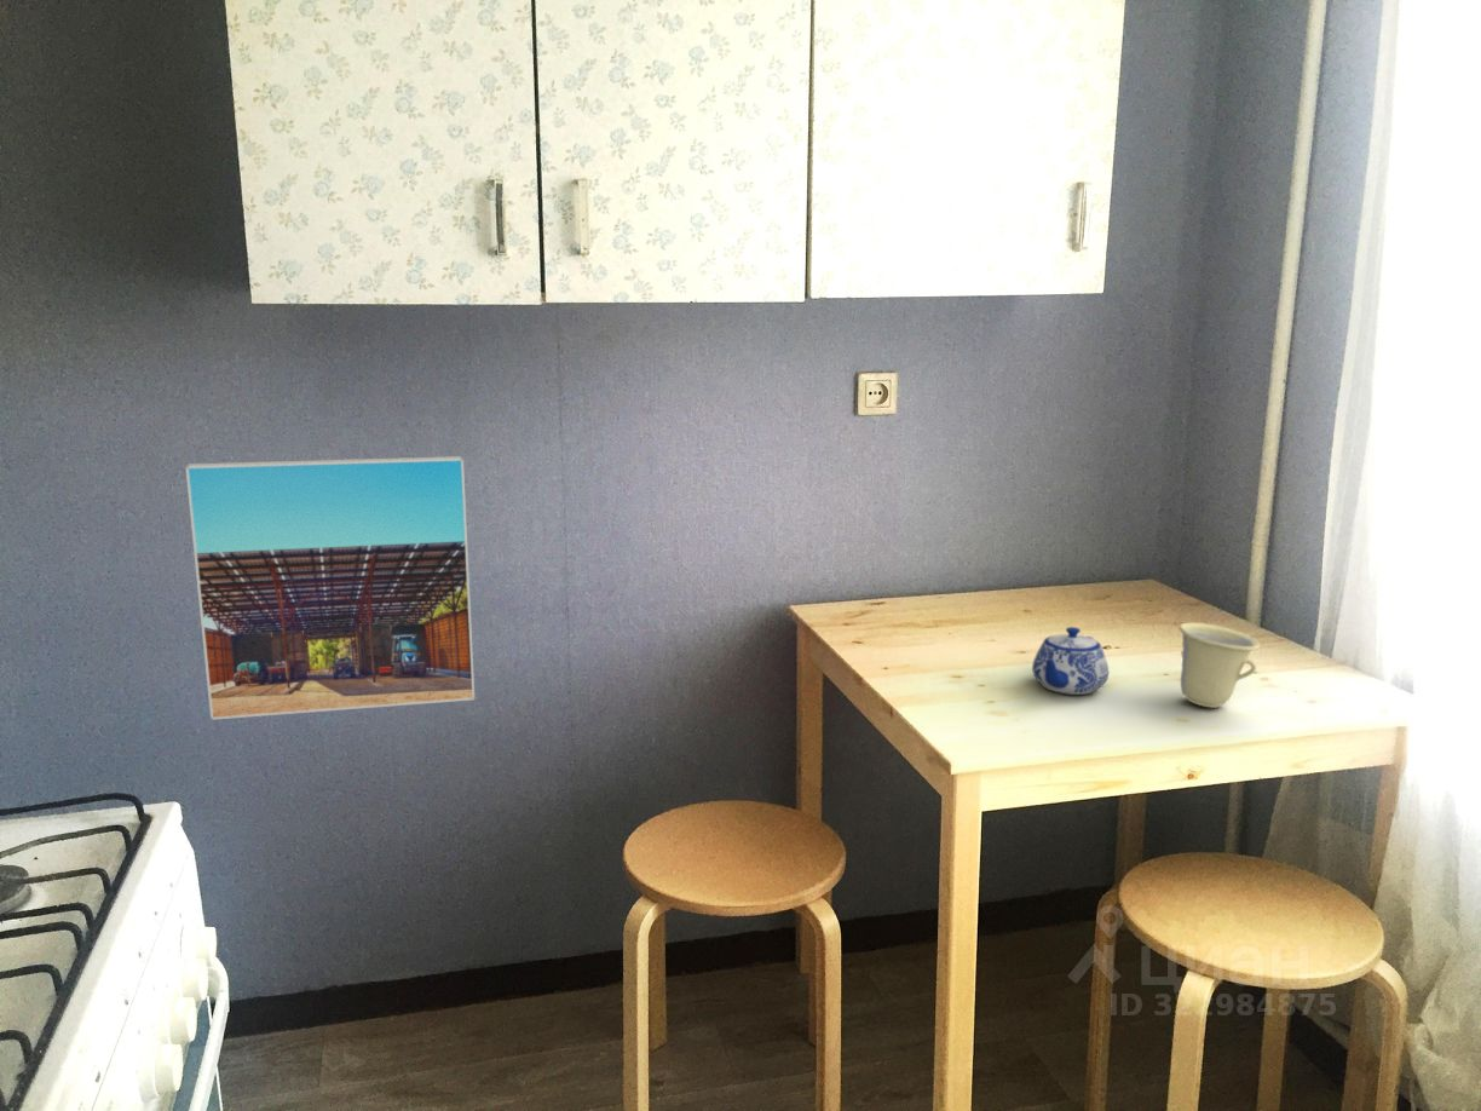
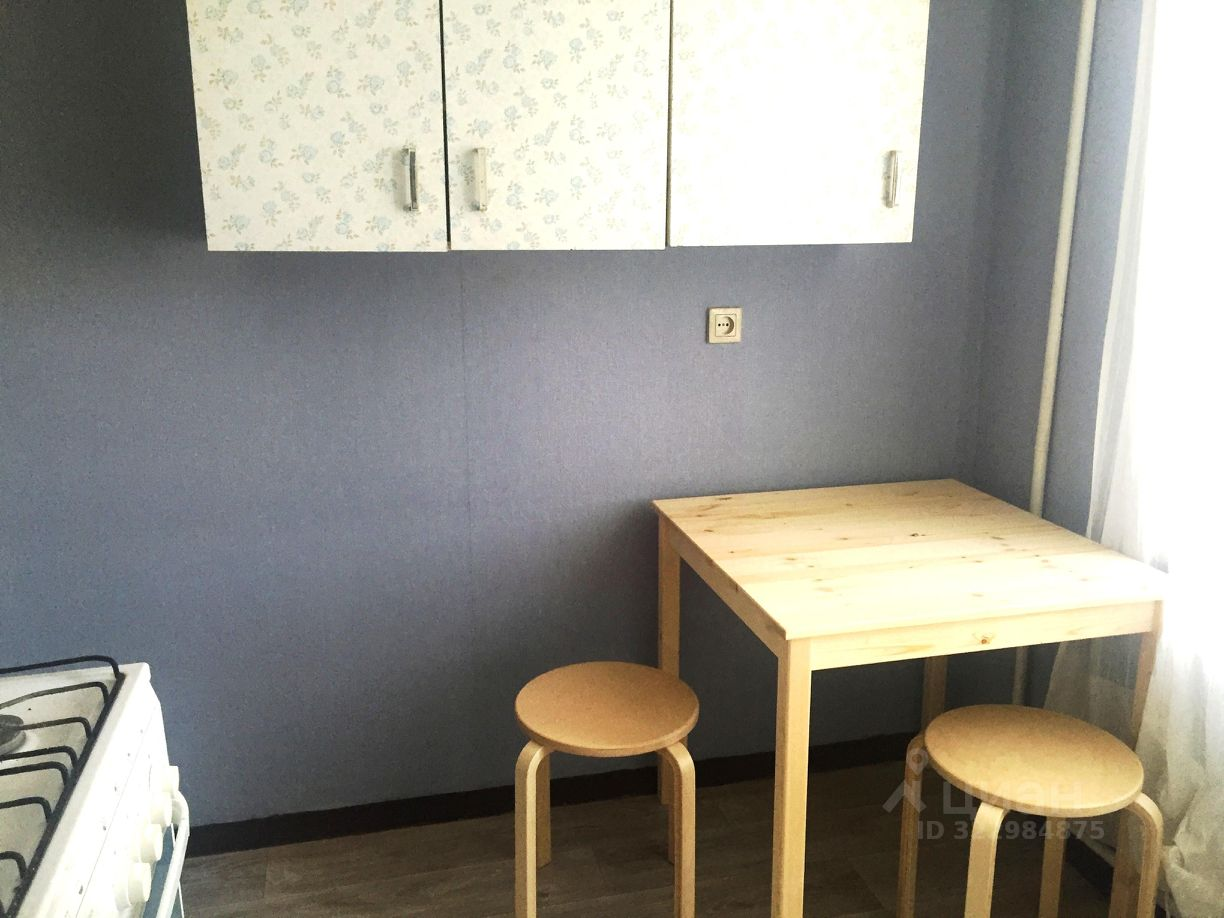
- cup (1215, 667)
- teapot (1068, 658)
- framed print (338, 586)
